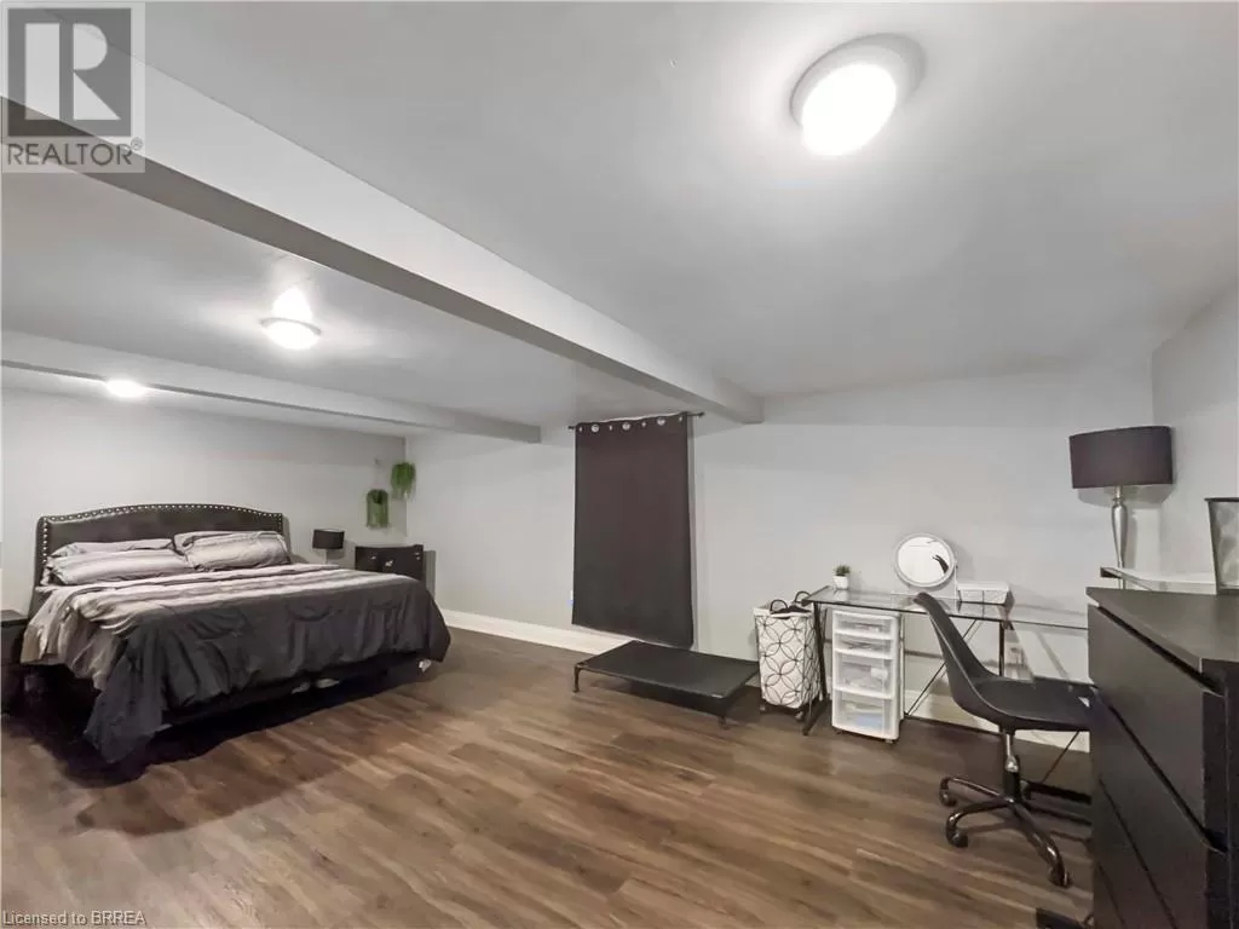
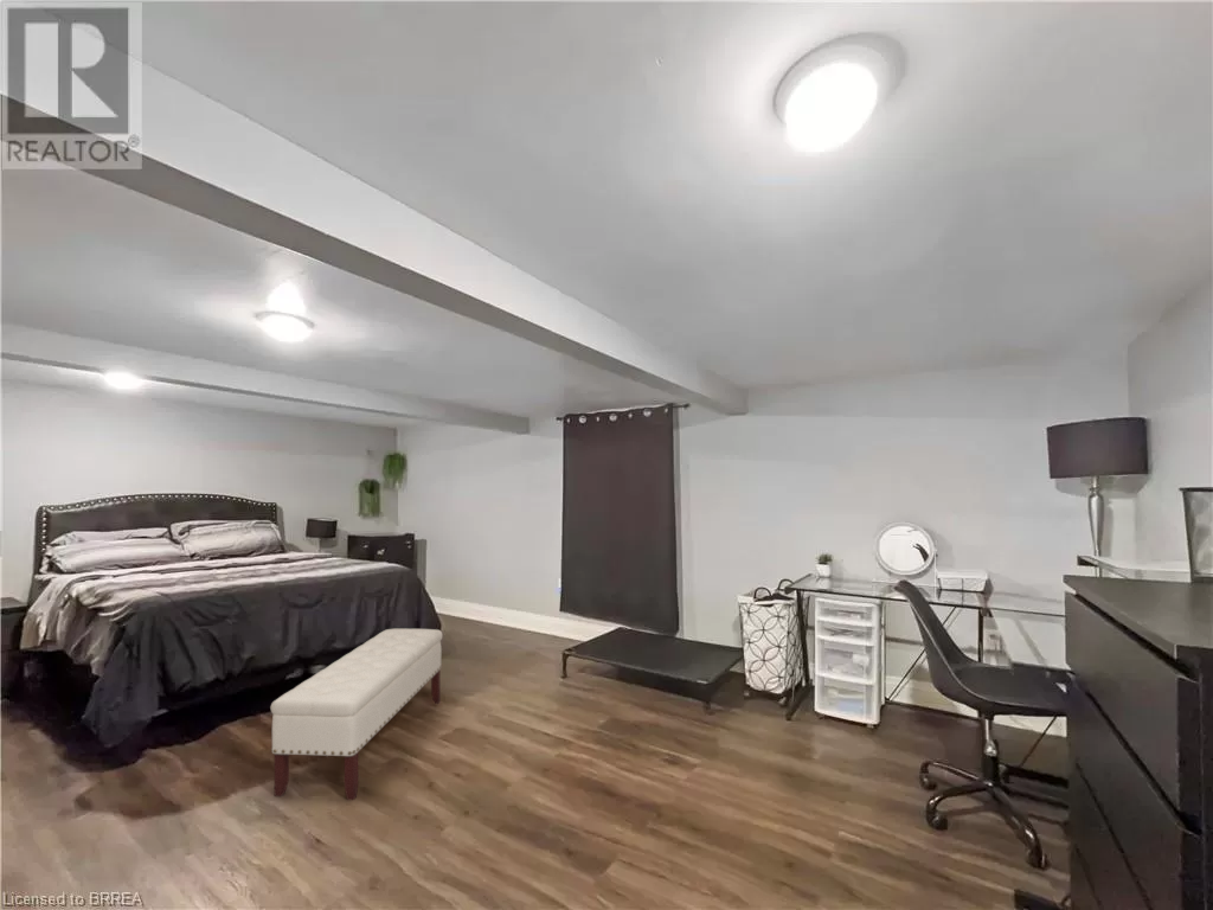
+ bench (371, 699)
